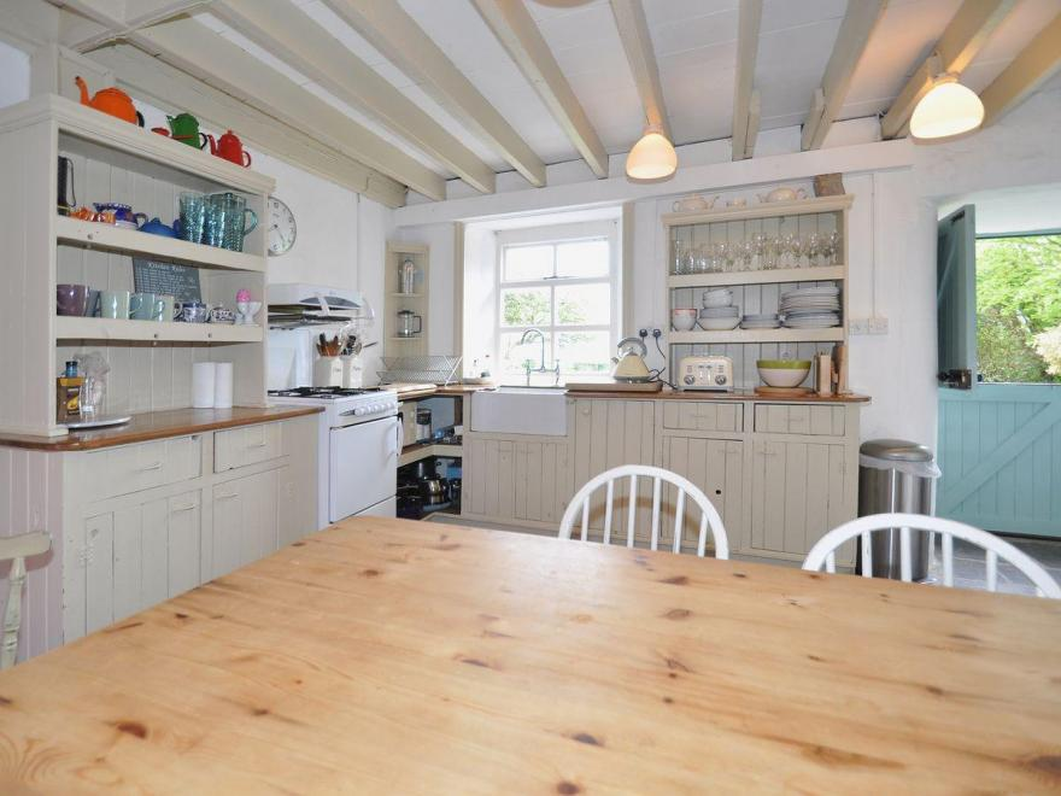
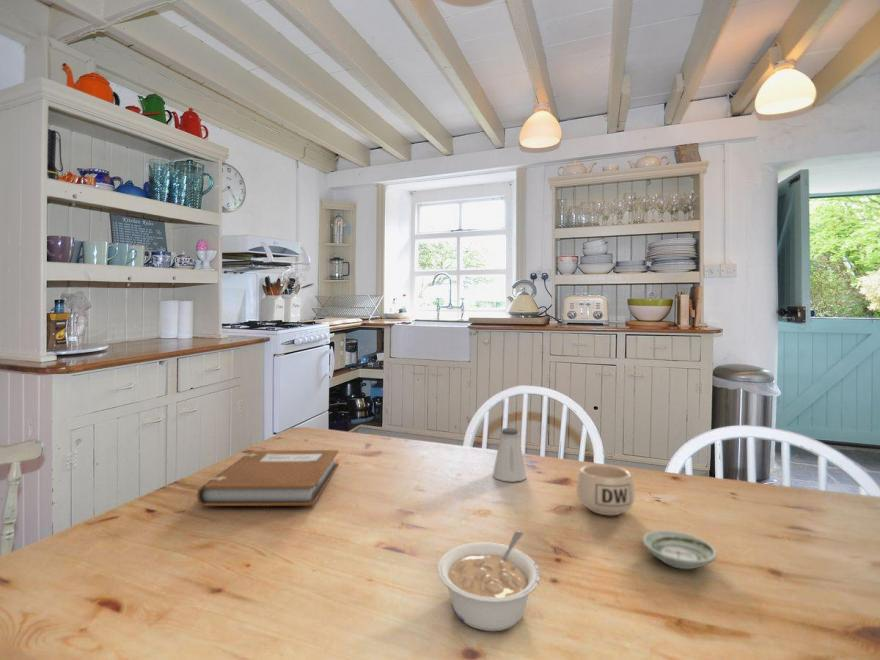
+ legume (487, 580)
+ saucer (678, 552)
+ saltshaker (509, 452)
+ notebook (277, 473)
+ mug (602, 488)
